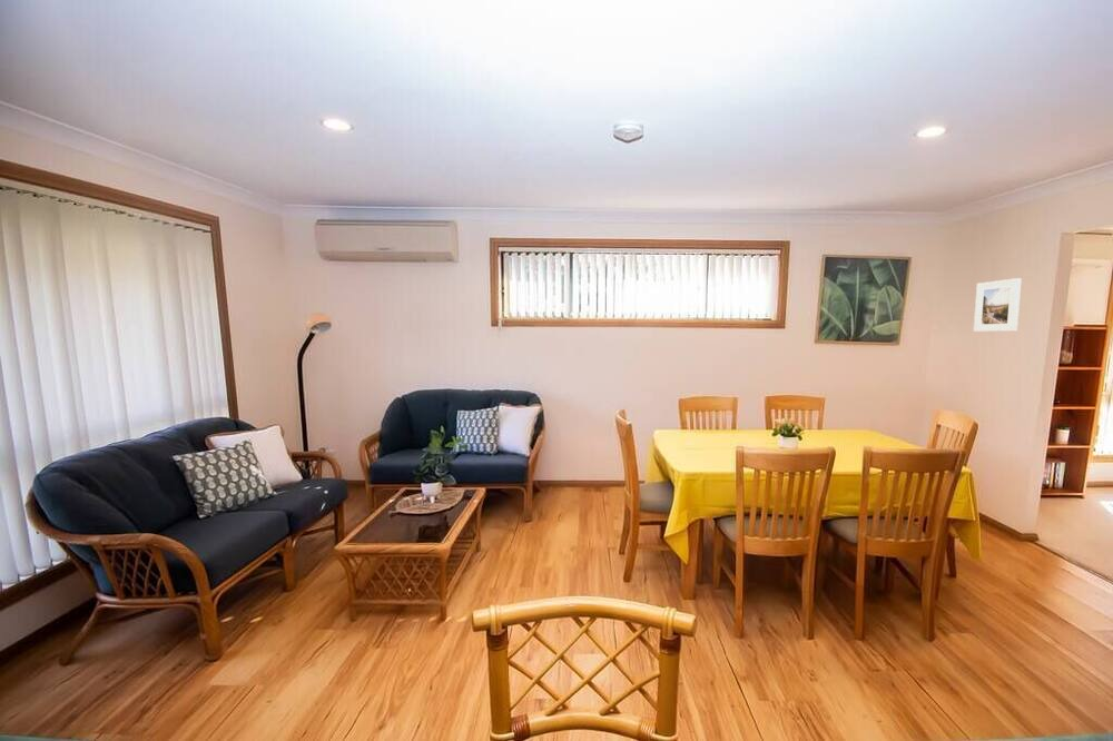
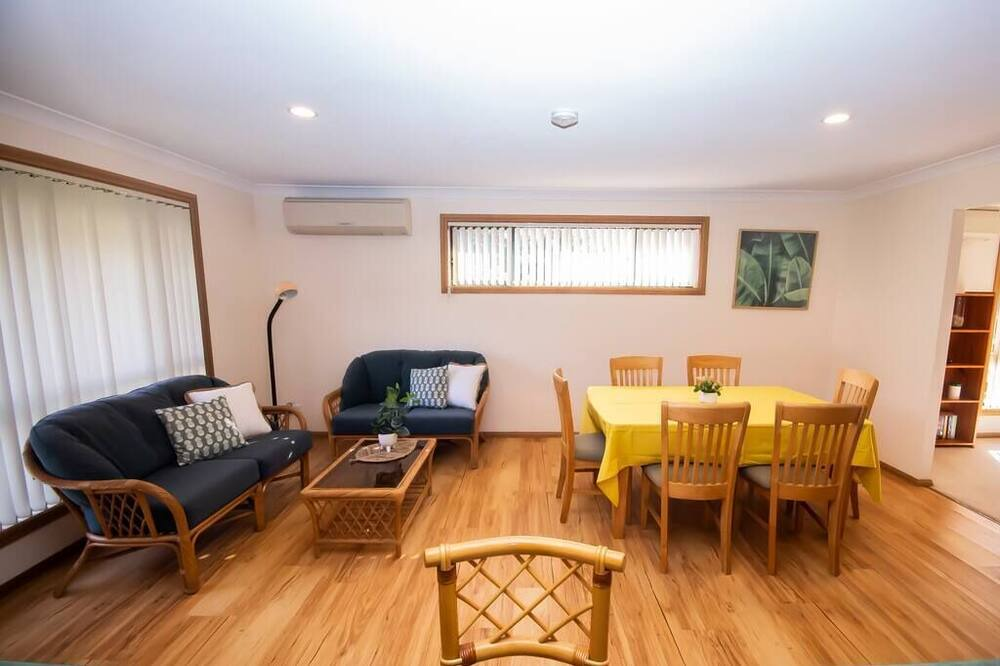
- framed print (996, 306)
